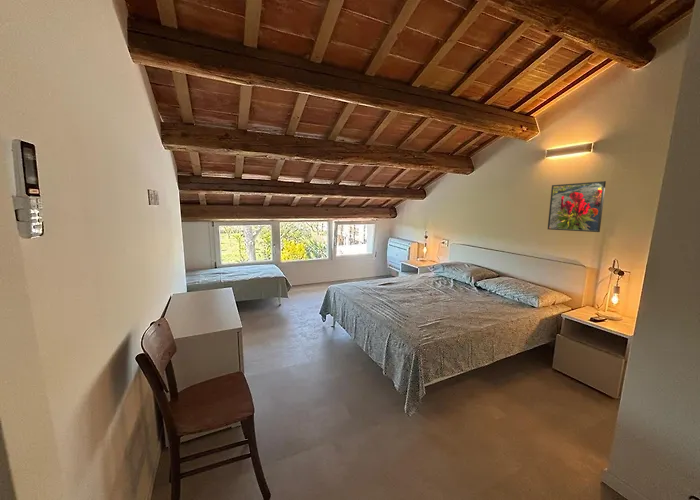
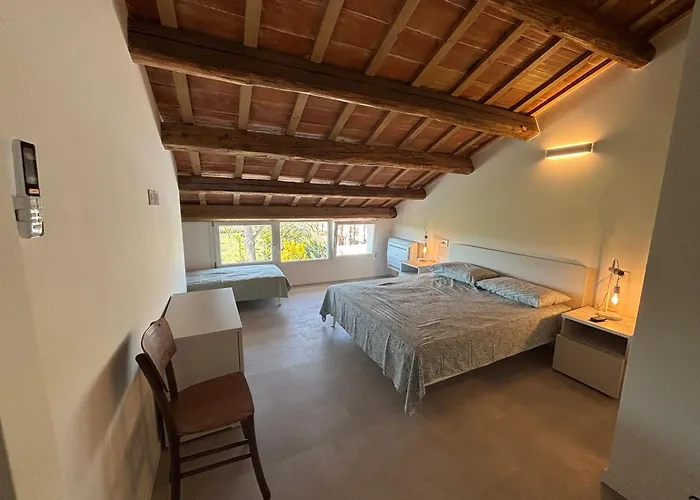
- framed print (574, 207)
